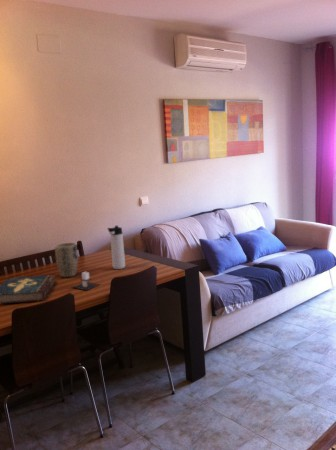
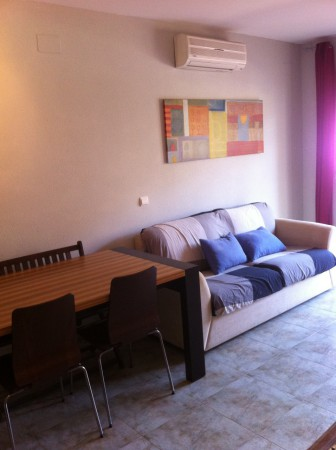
- thermos bottle (115, 247)
- plant pot (67, 260)
- book (24, 288)
- architectural model (85, 279)
